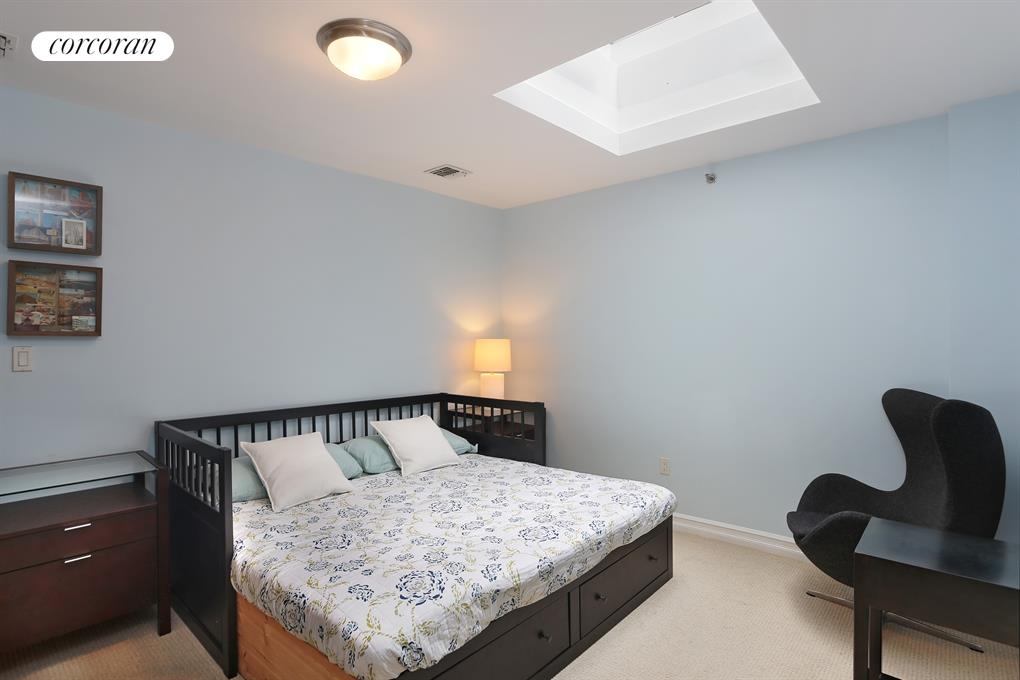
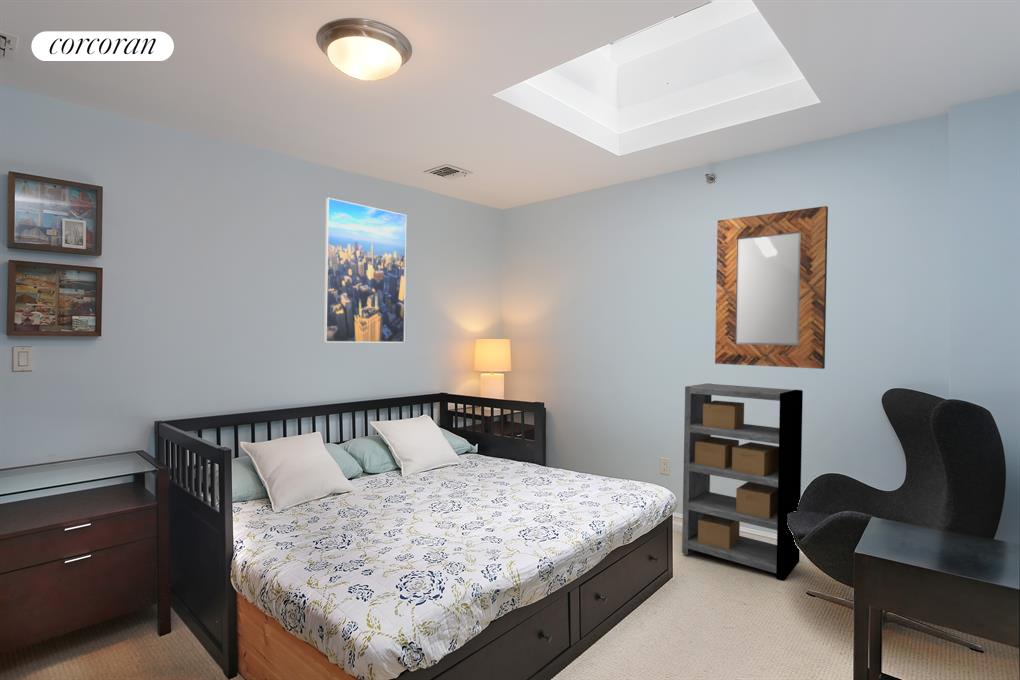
+ home mirror (767, 290)
+ shelving unit (741, 473)
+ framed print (367, 274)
